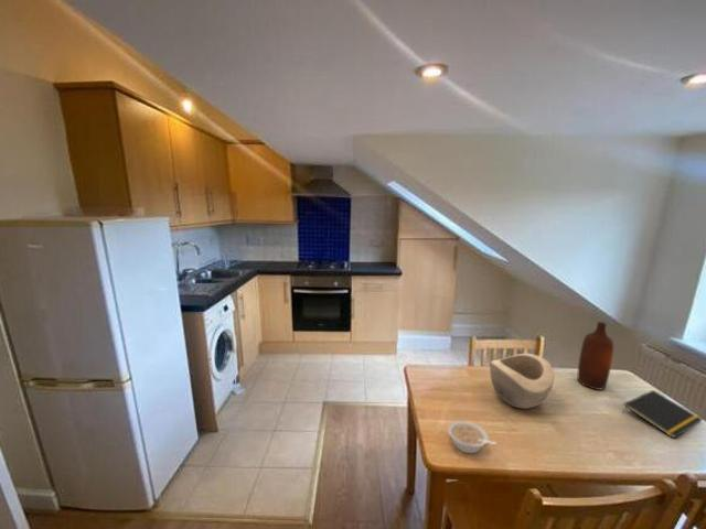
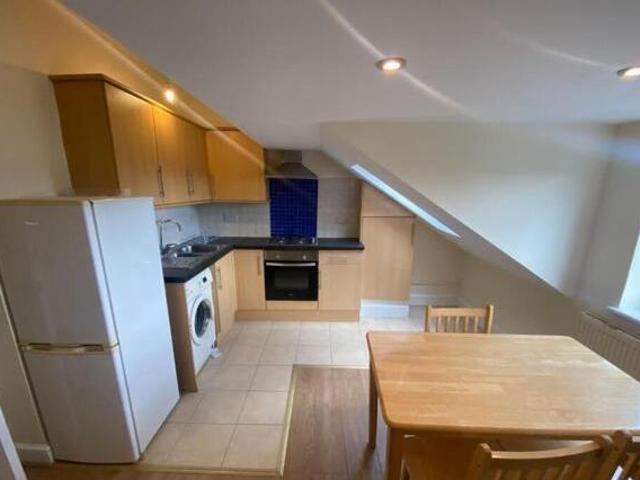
- notepad (662, 411)
- decorative bowl (518, 380)
- bottle (596, 354)
- legume (469, 438)
